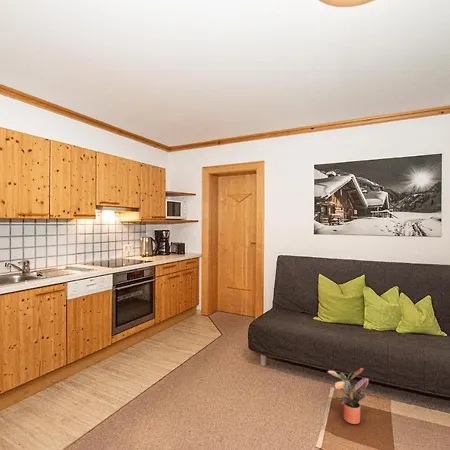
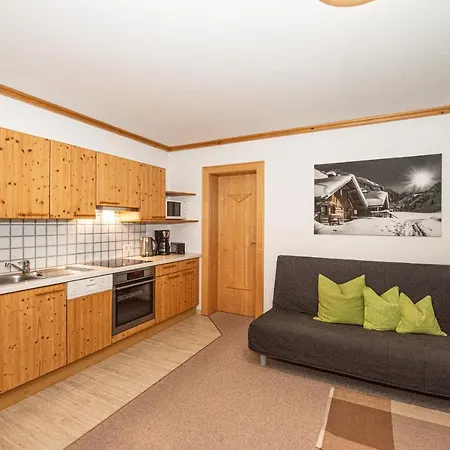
- potted plant (346, 392)
